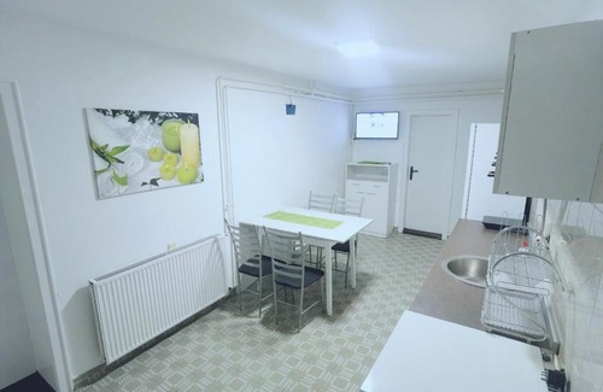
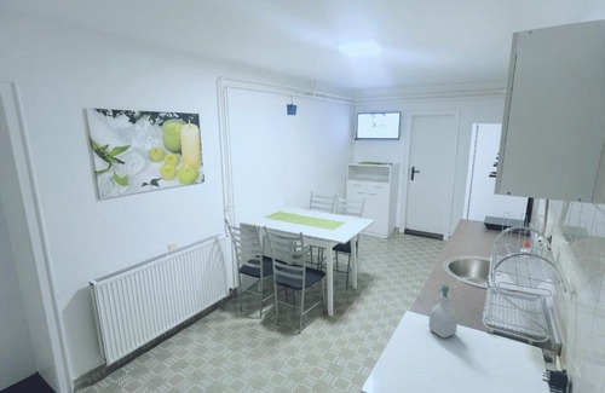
+ soap bottle (443, 310)
